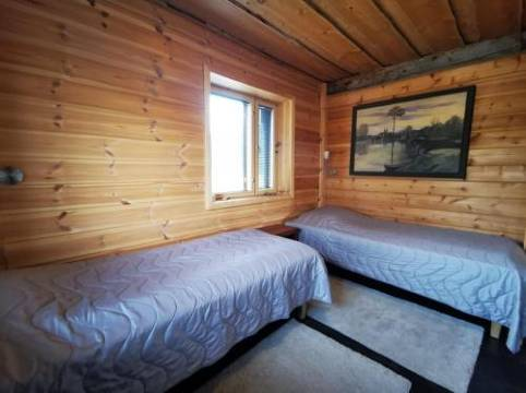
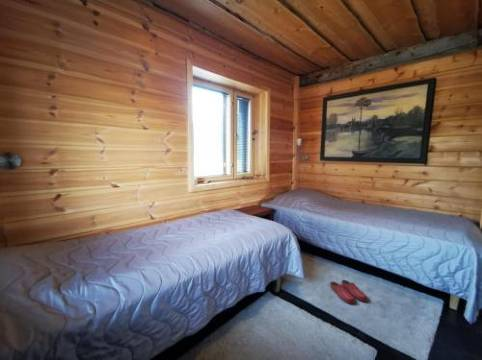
+ slippers (347, 289)
